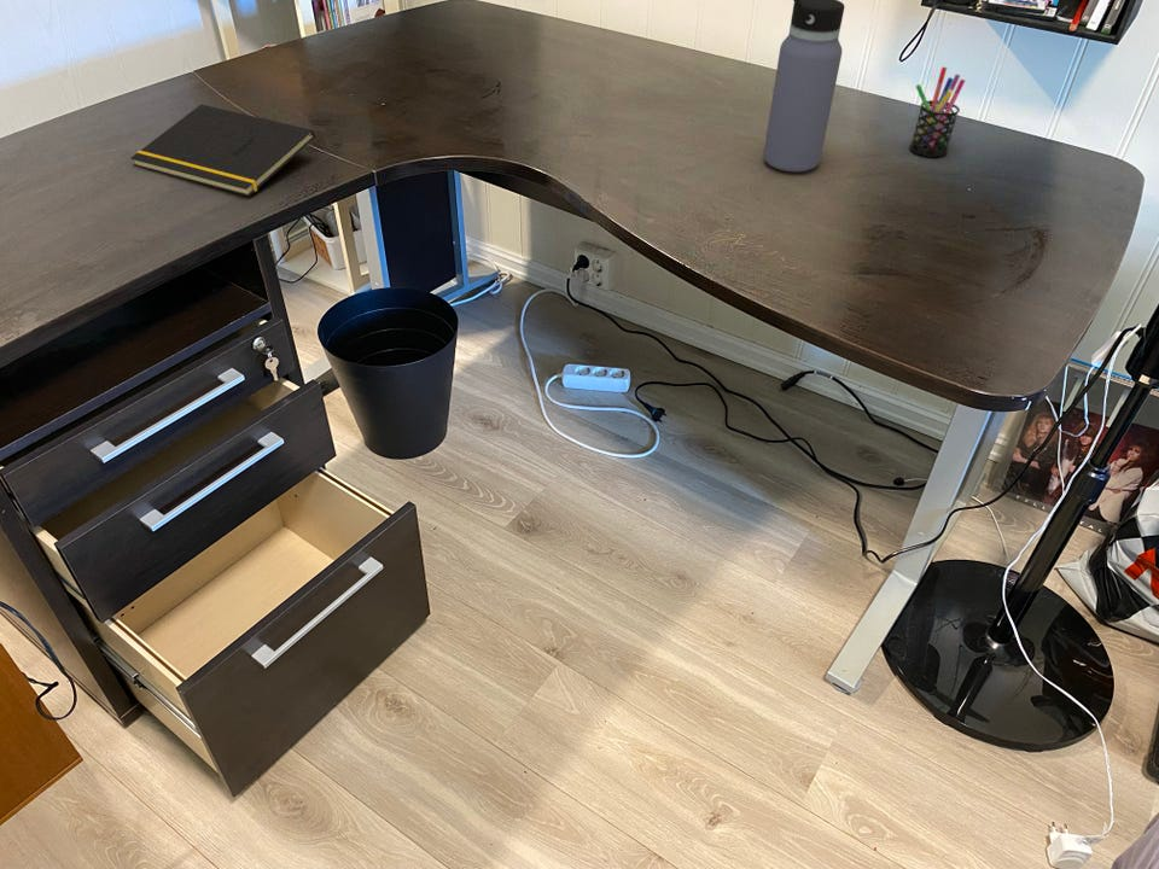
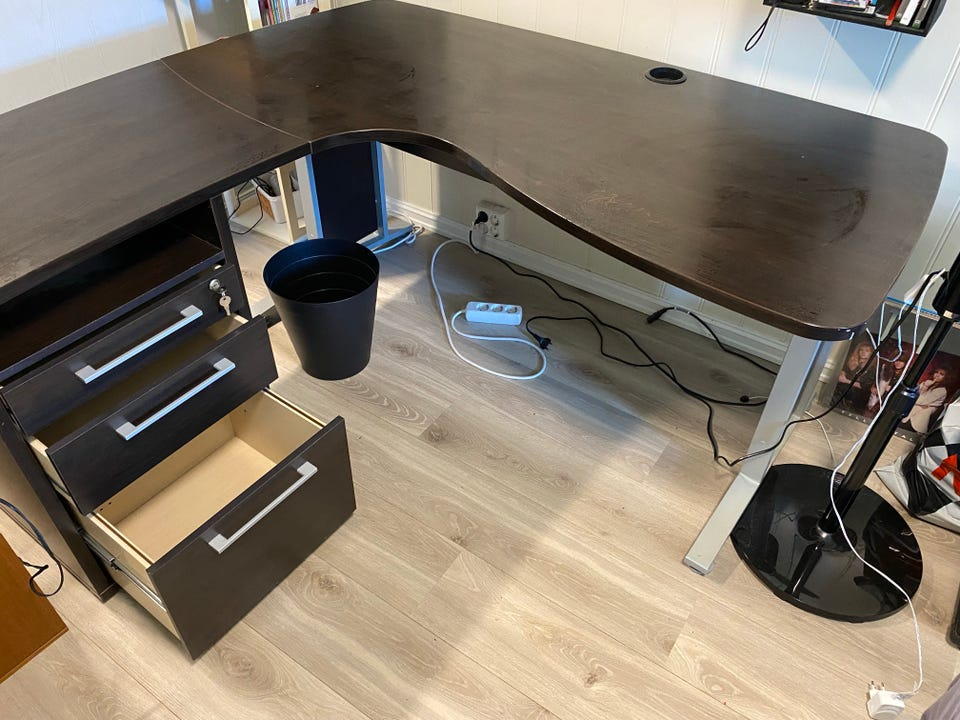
- water bottle (803, 74)
- pen holder (933, 111)
- notepad (223, 147)
